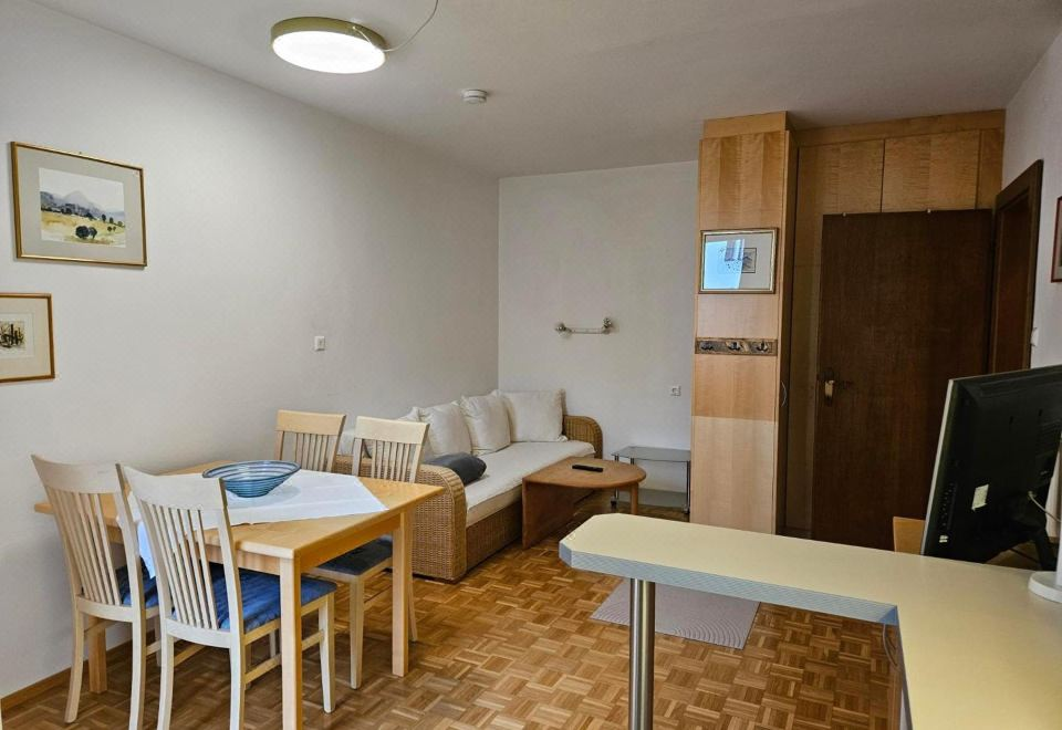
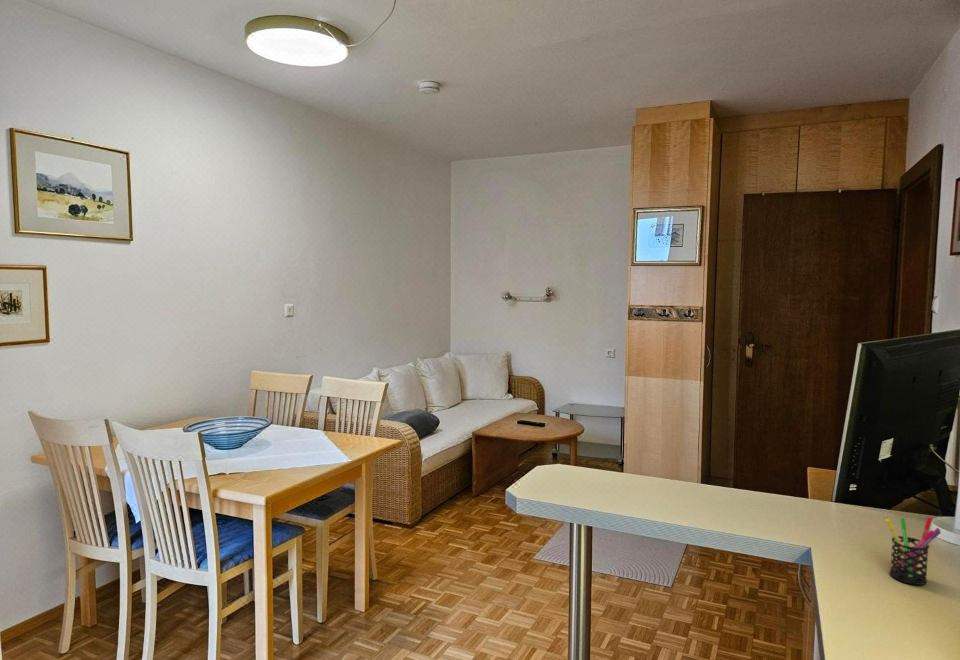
+ pen holder (909, 546)
